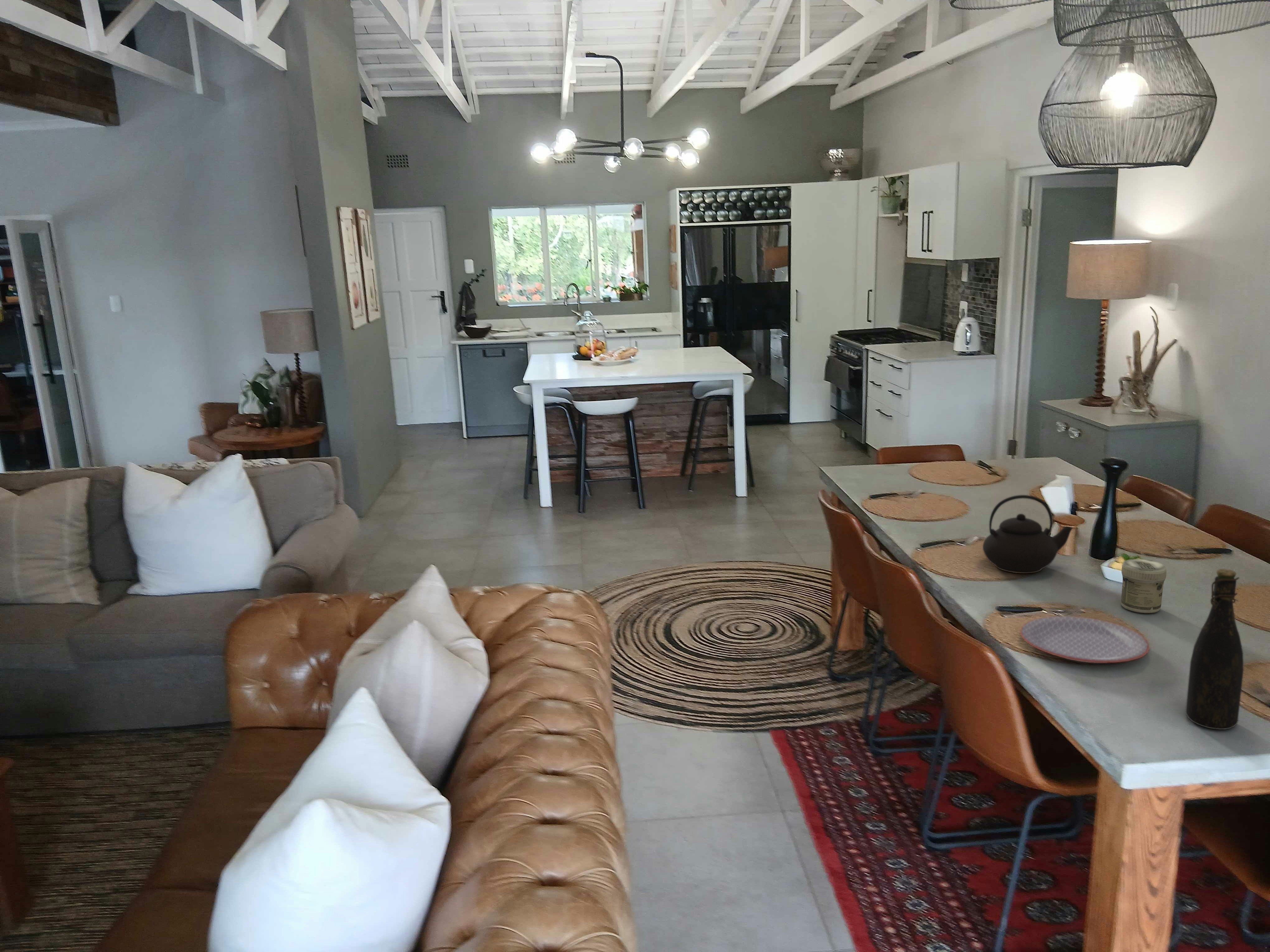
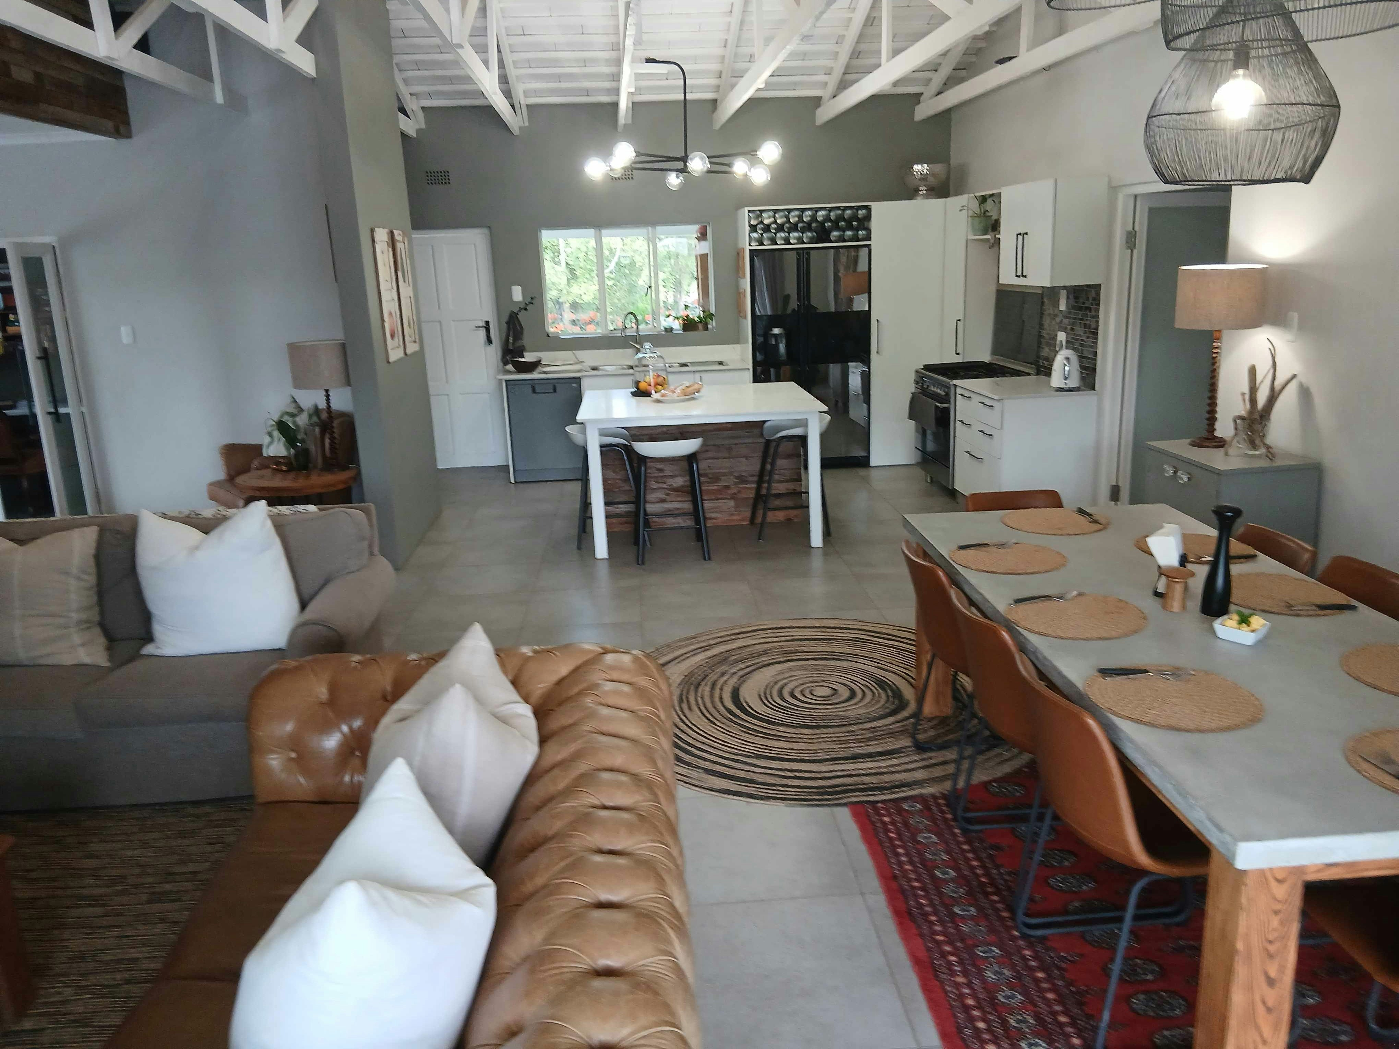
- plate (1083, 642)
- teapot (1028, 531)
- bottle (1218, 647)
- jar (1142, 586)
